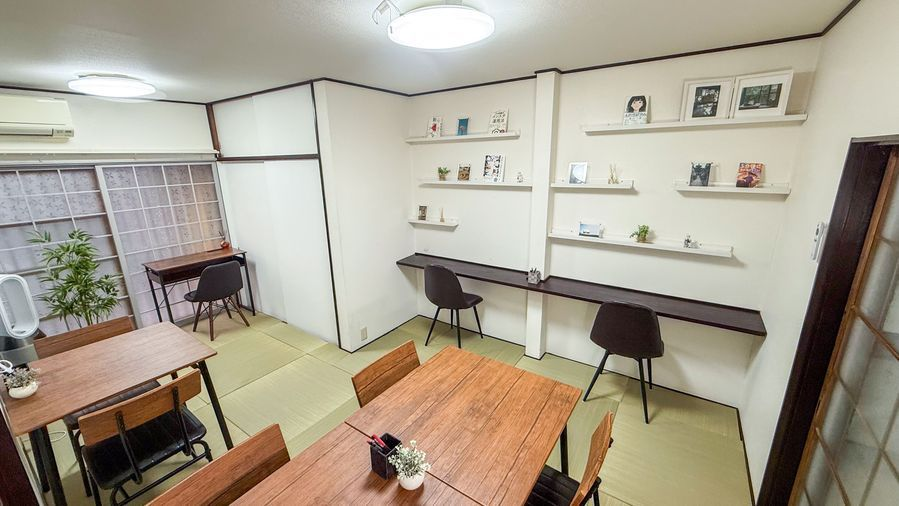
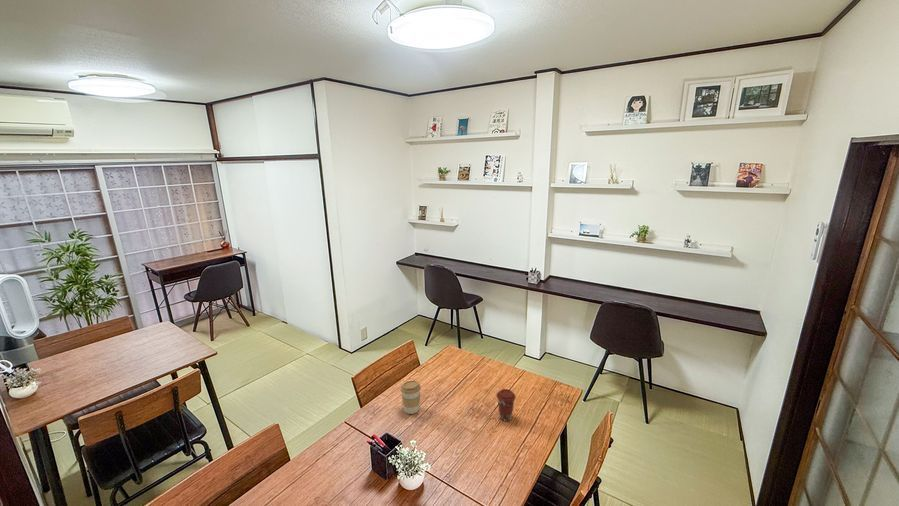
+ coffee cup (505, 405)
+ coffee cup (410, 396)
